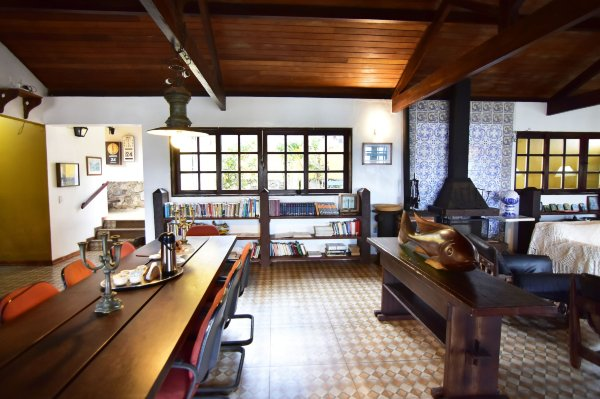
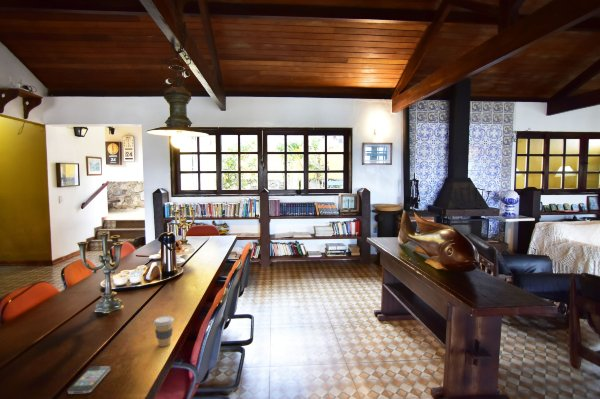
+ coffee cup (164, 331)
+ smartphone (90, 379)
